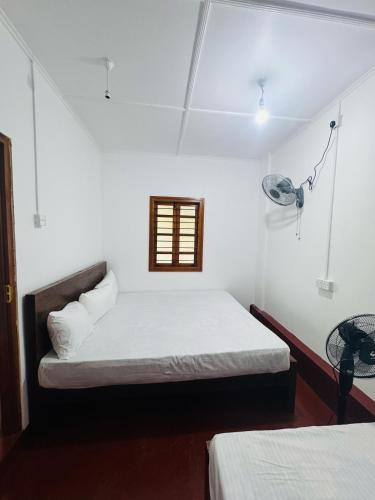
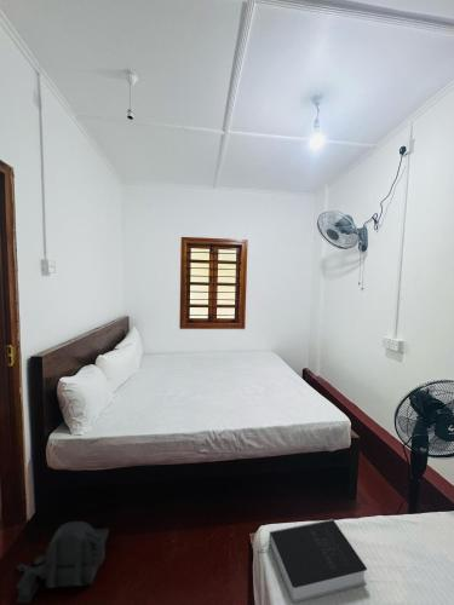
+ book (308, 557)
+ backpack (62, 538)
